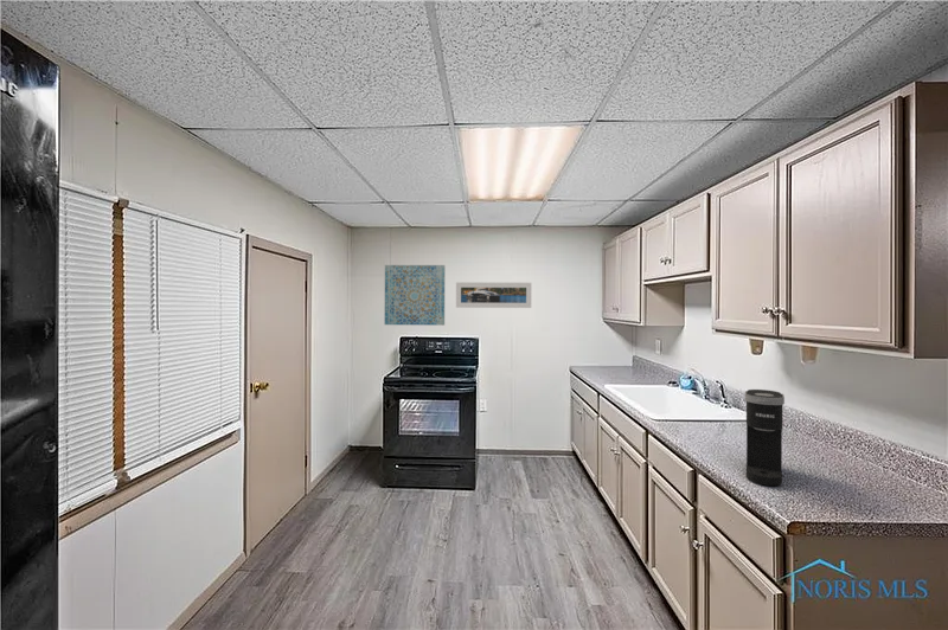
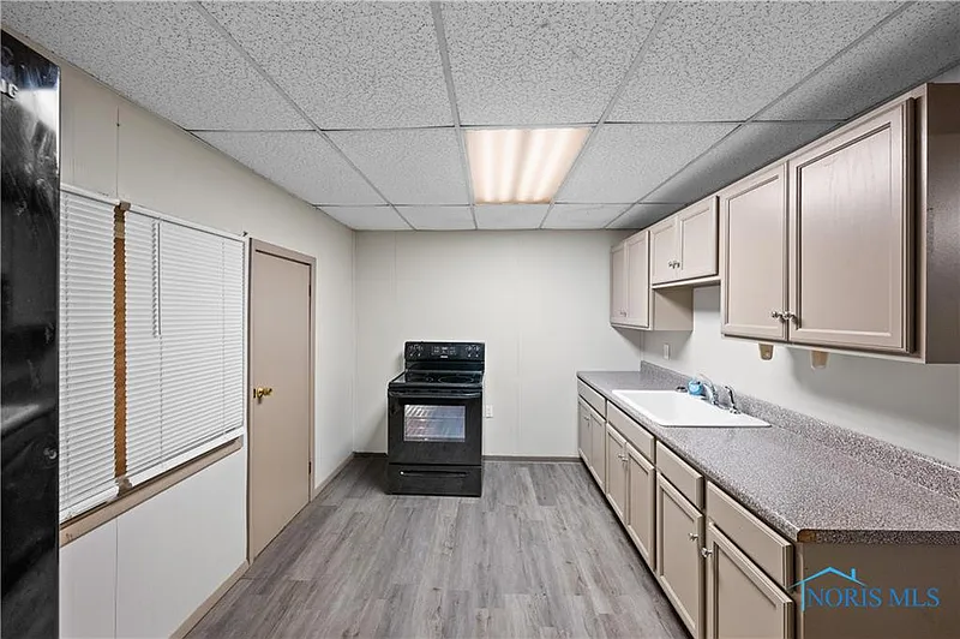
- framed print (493, 295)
- wall art (415, 295)
- coffee maker (763, 432)
